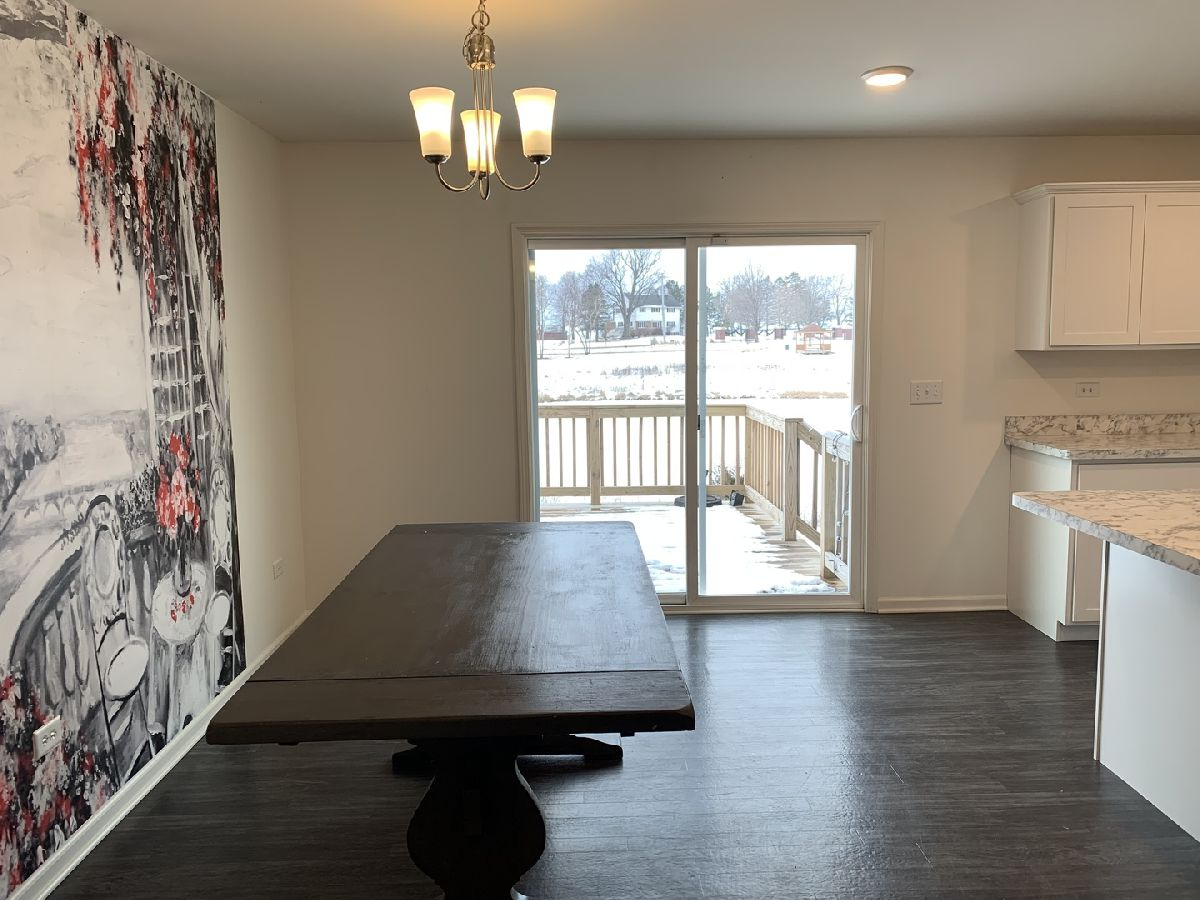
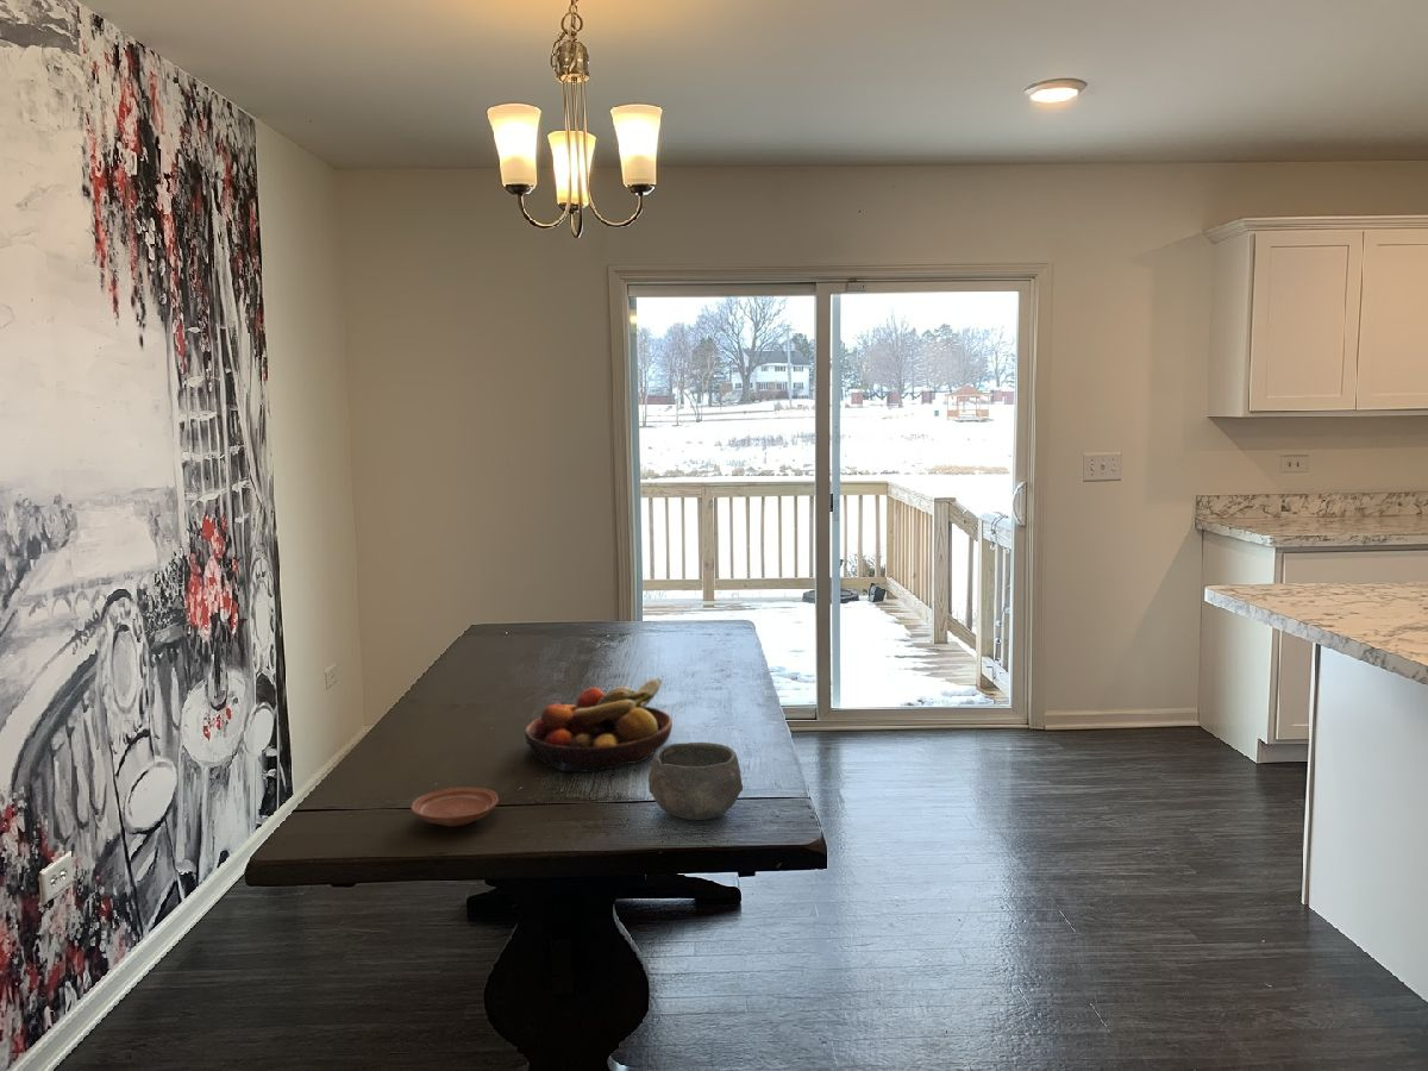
+ fruit bowl (599, 718)
+ bowl (695, 782)
+ plate (456, 809)
